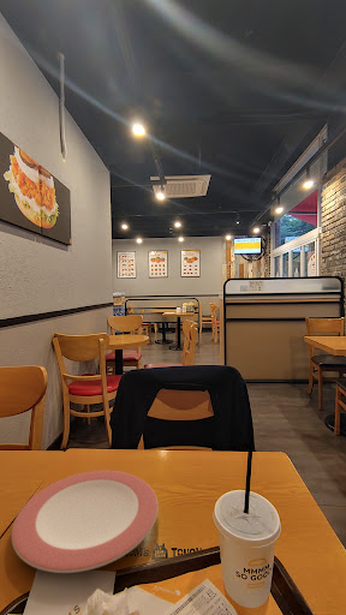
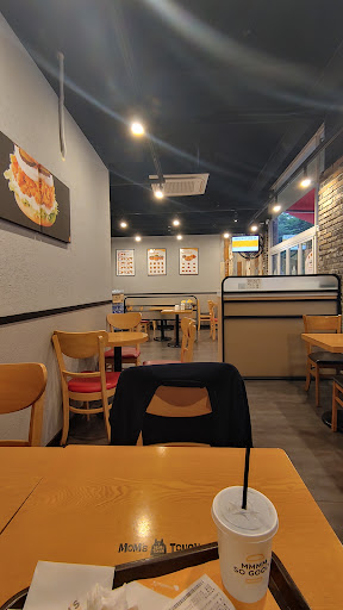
- plate (89, 513)
